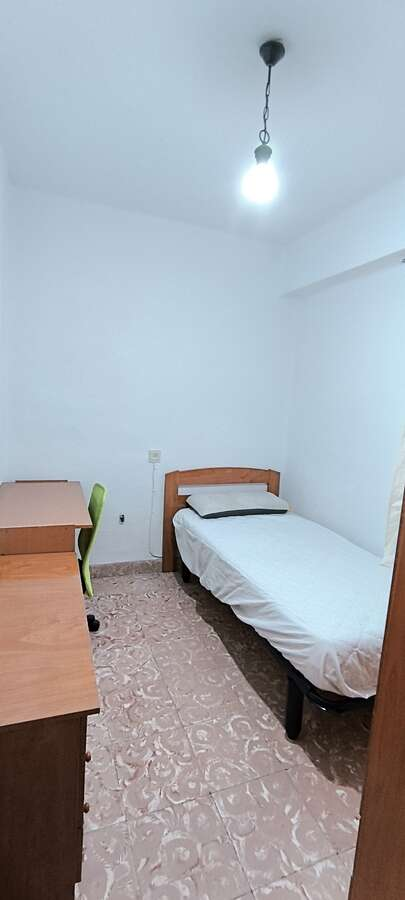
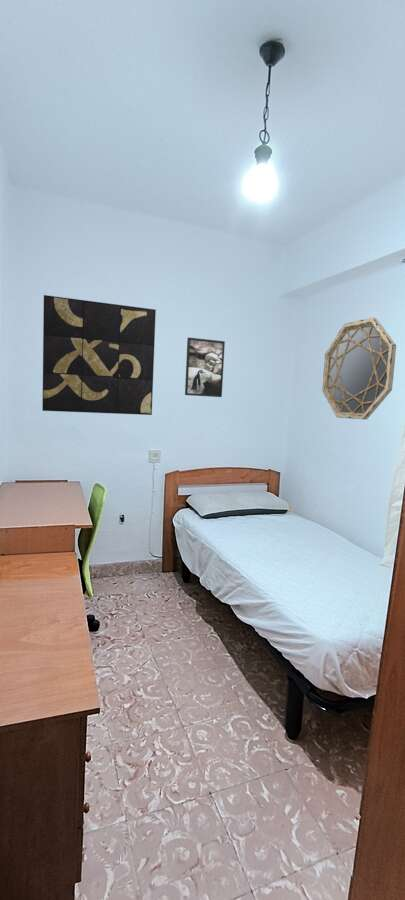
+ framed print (205, 368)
+ wall art (100, 358)
+ home mirror (355, 370)
